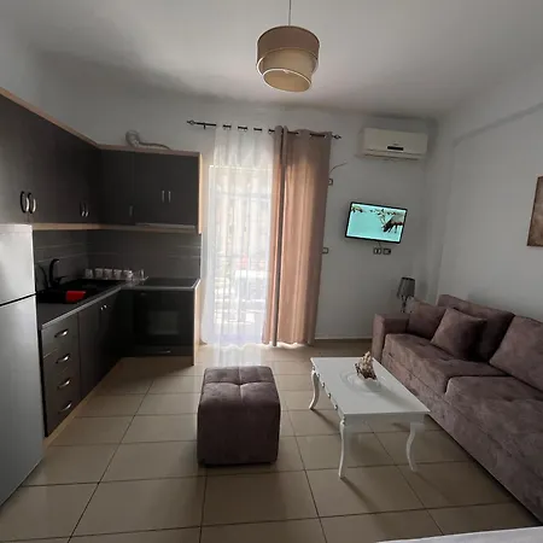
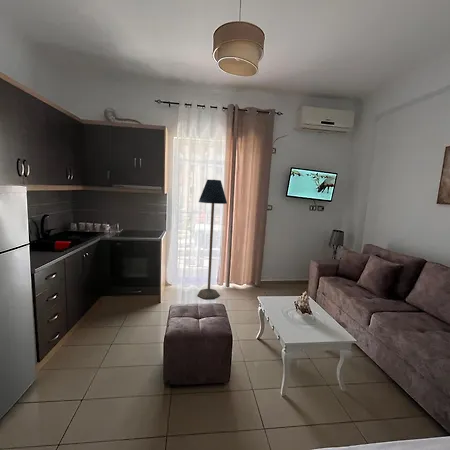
+ floor lamp (211, 238)
